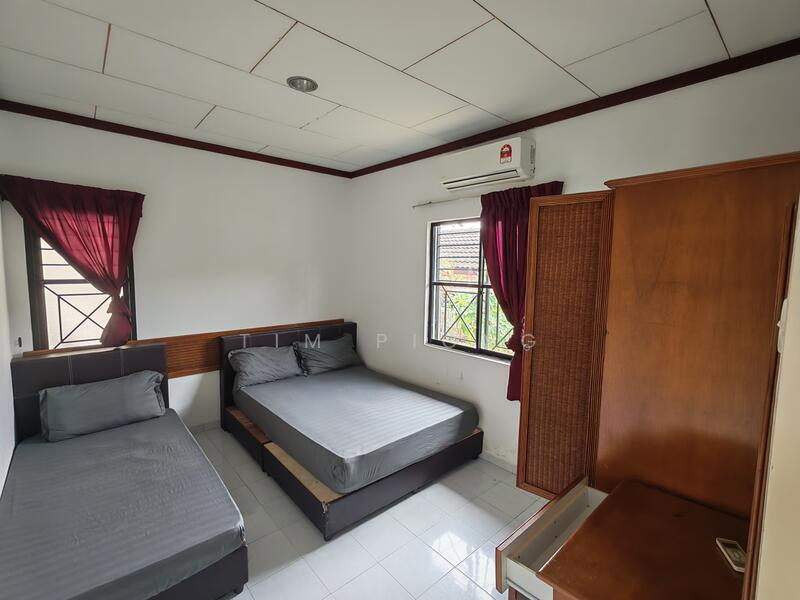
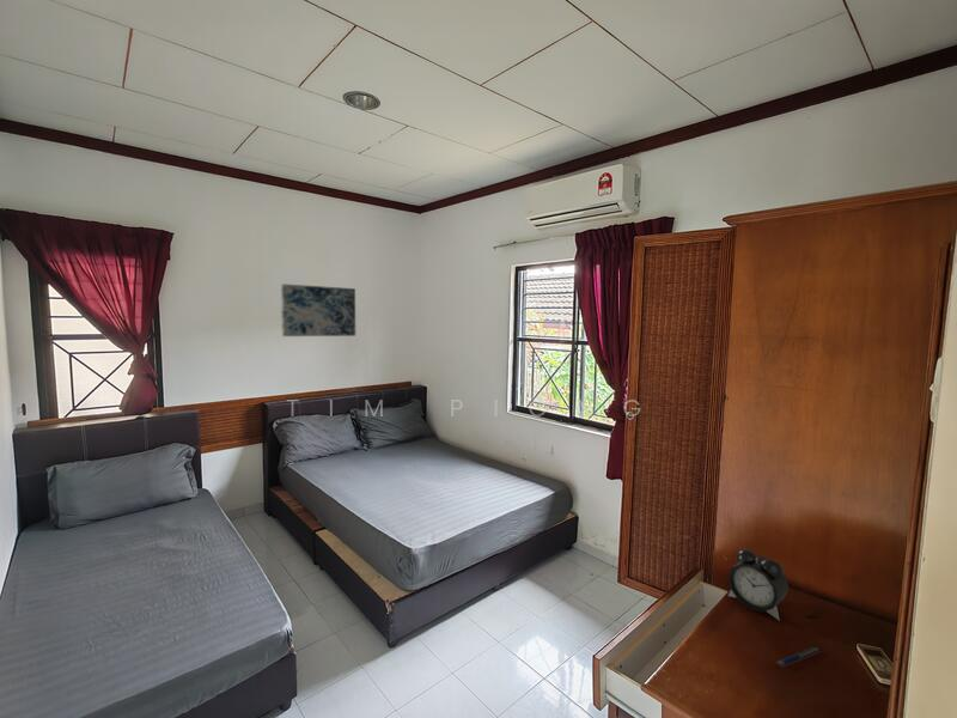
+ alarm clock (756, 579)
+ pen (798, 656)
+ wall art (319, 311)
